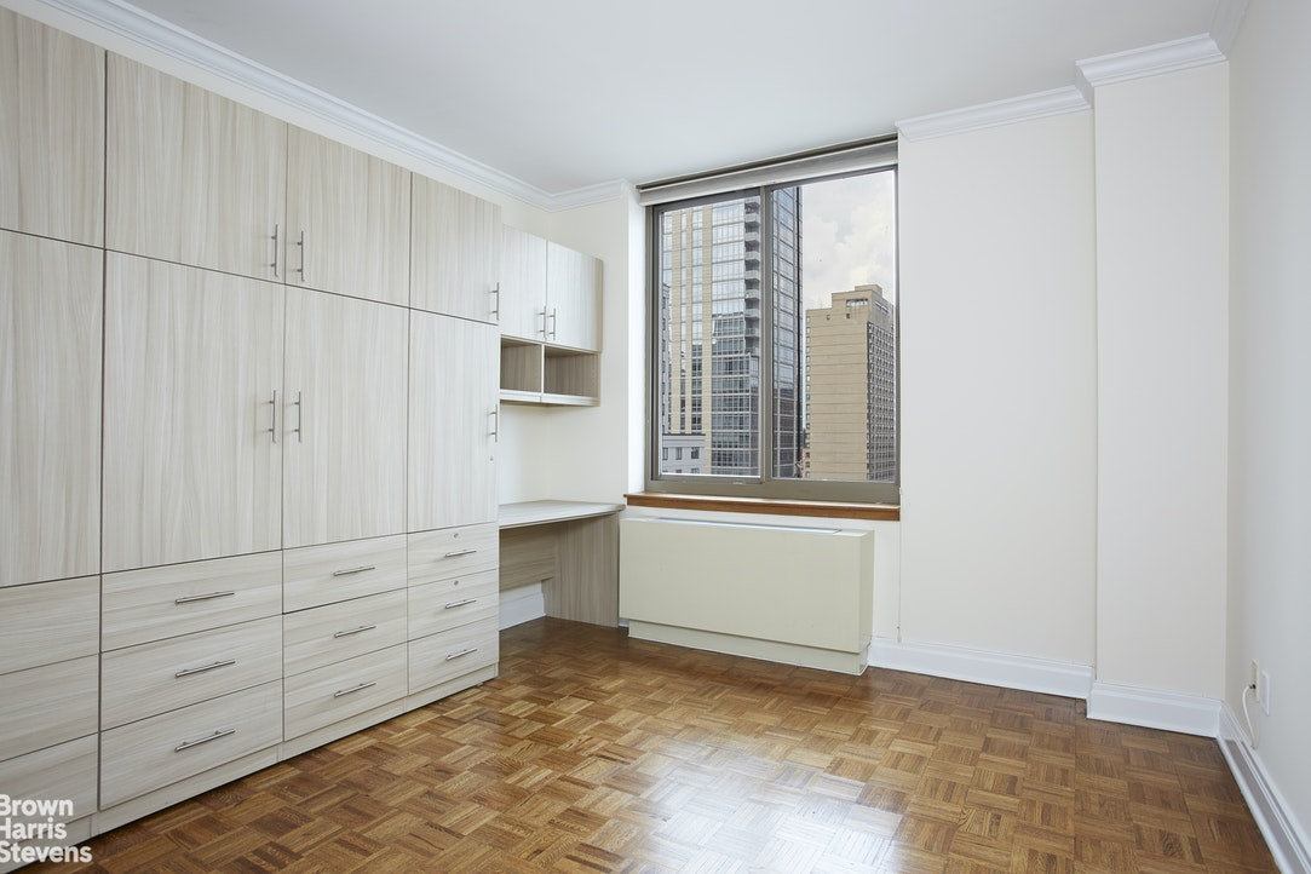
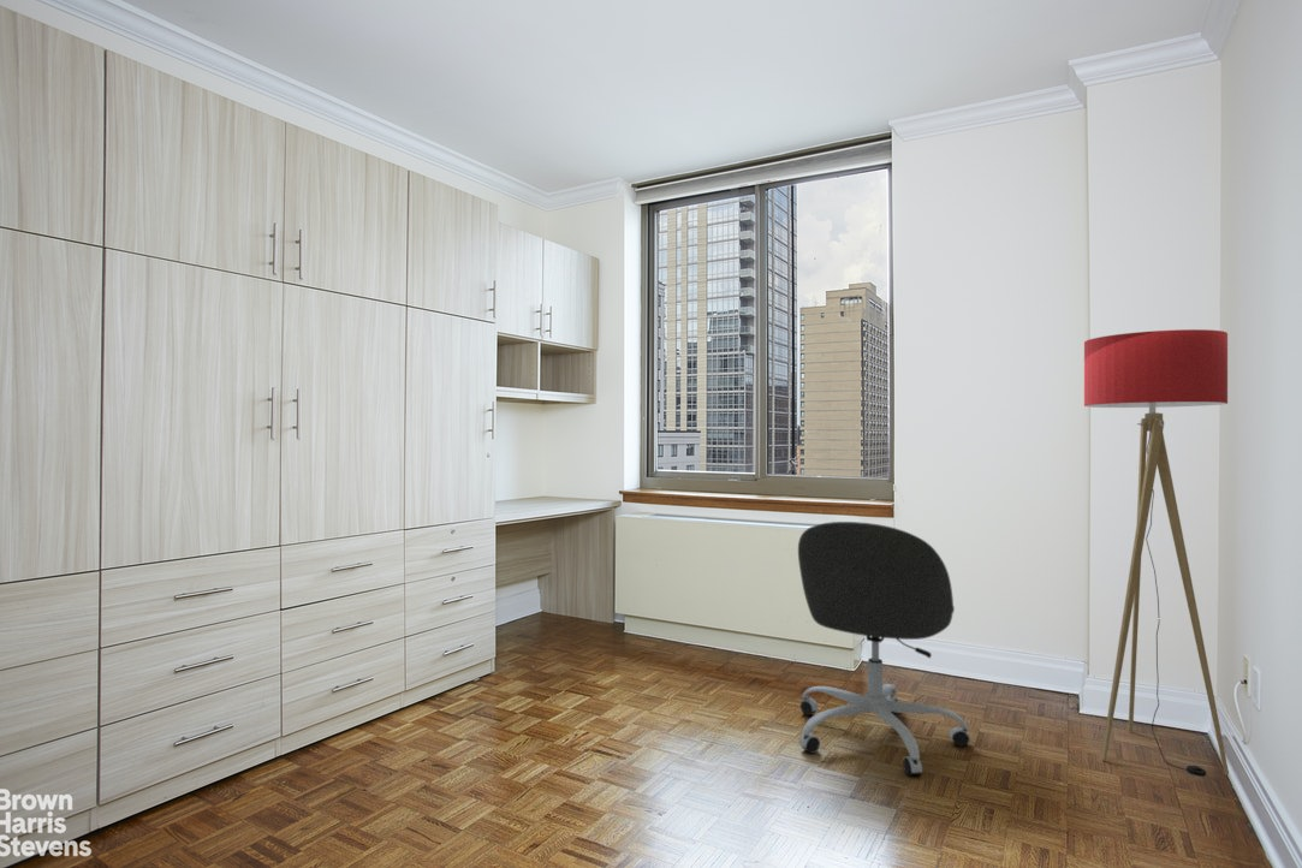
+ floor lamp (1148, 546)
+ office chair (875, 624)
